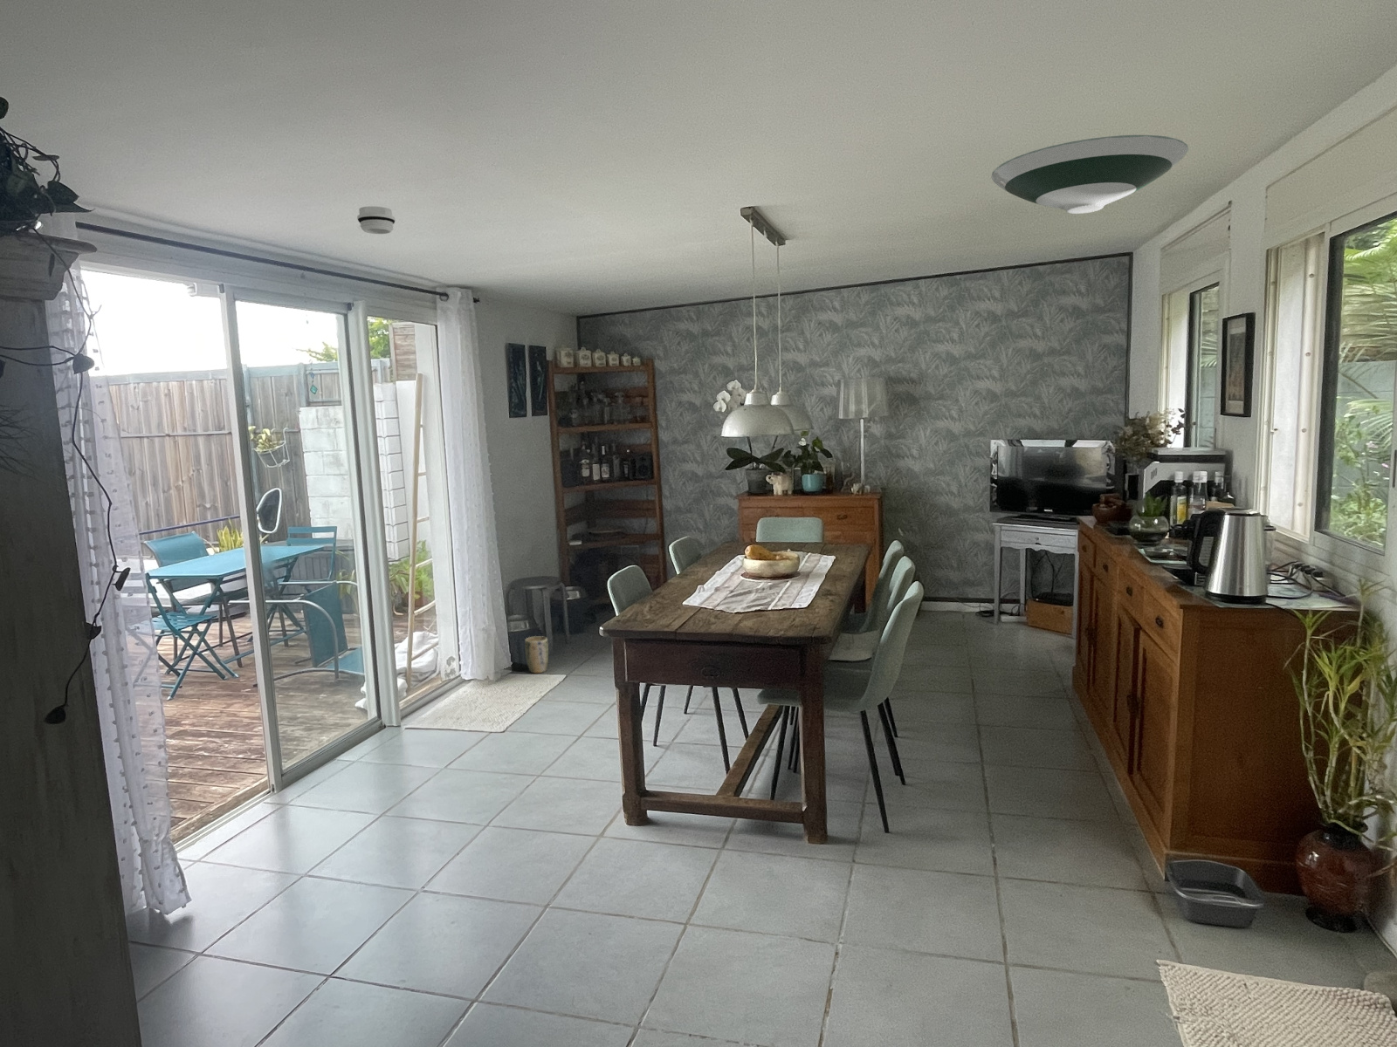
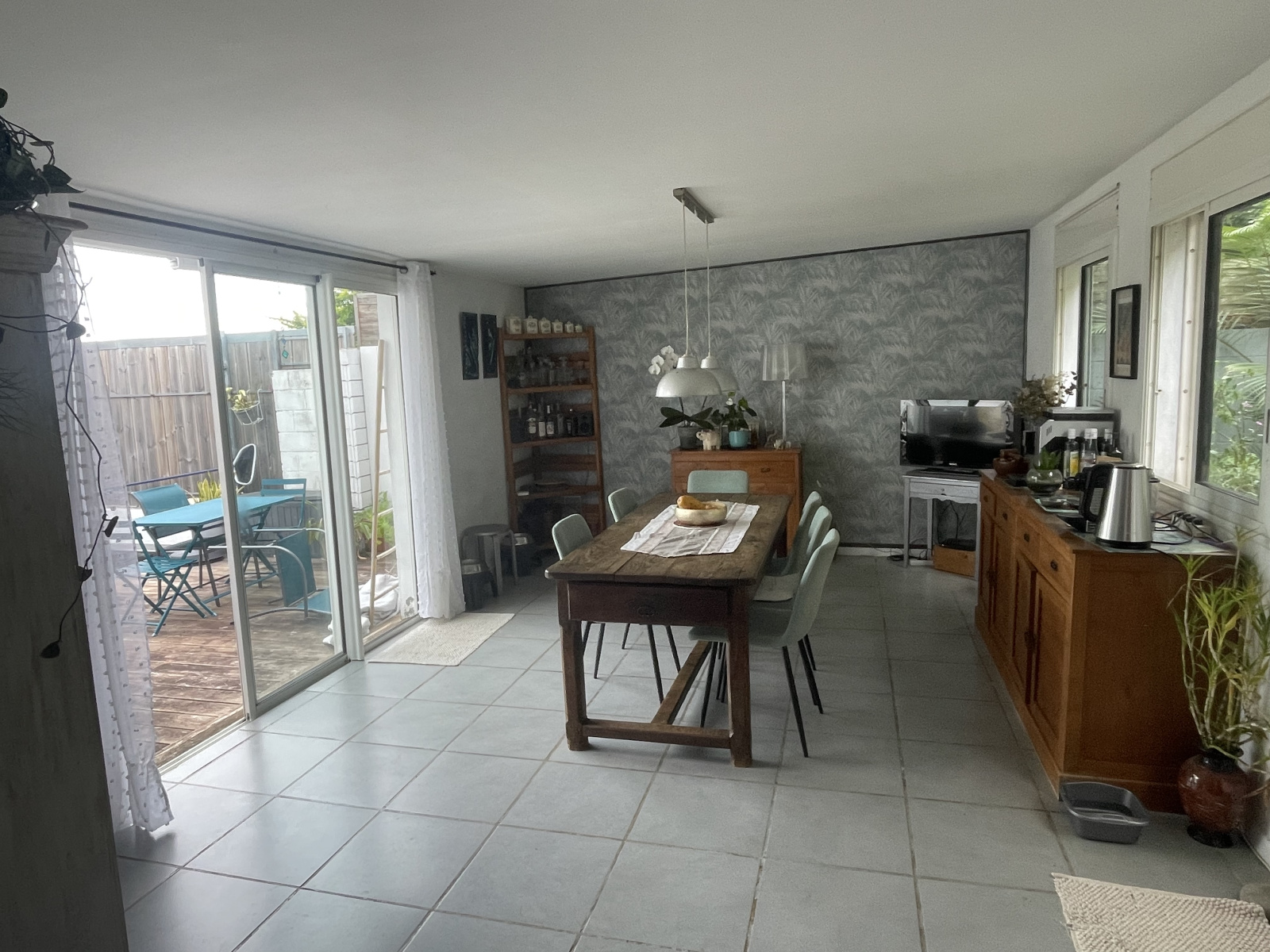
- smoke detector (376, 220)
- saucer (1085, 188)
- plant pot (537, 654)
